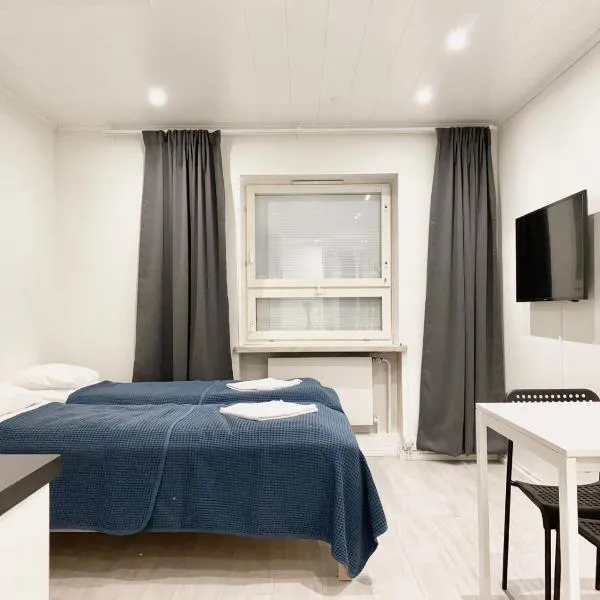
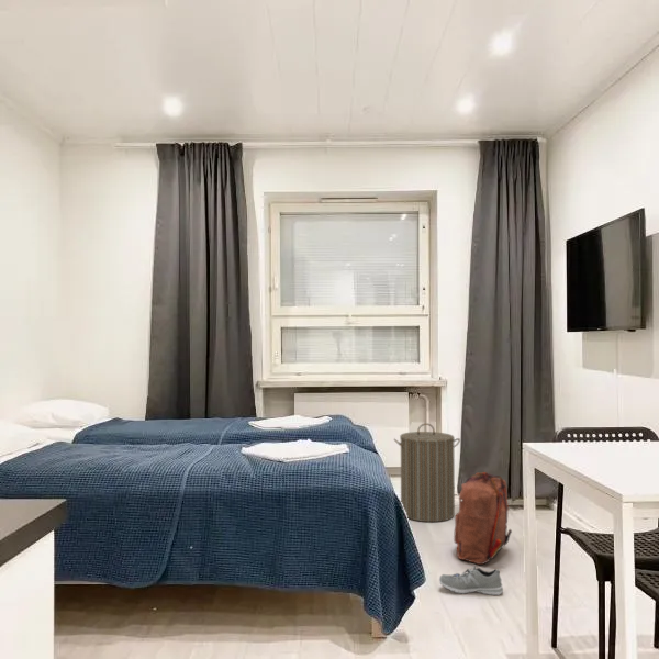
+ laundry hamper (427, 468)
+ backpack (485, 513)
+ sneaker (470, 577)
